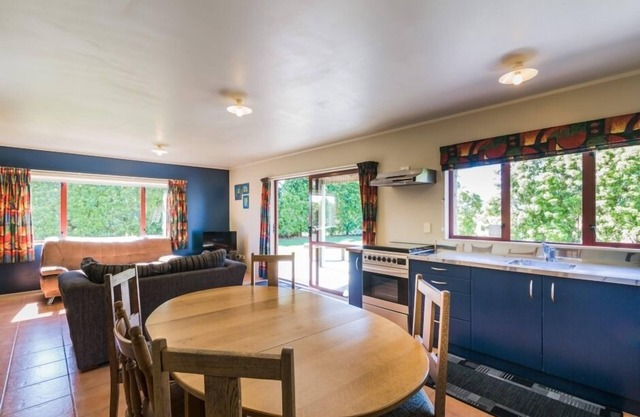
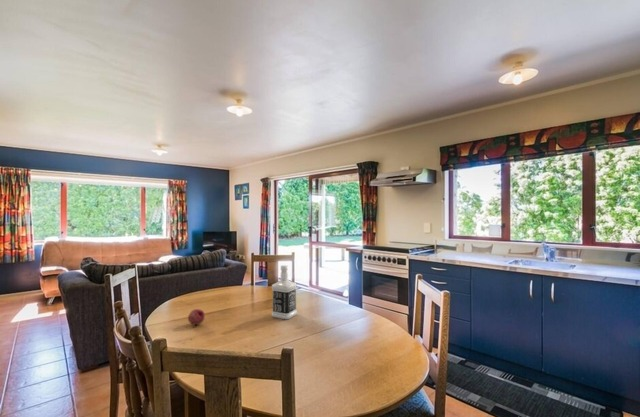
+ fruit (196, 316)
+ bottle (284, 290)
